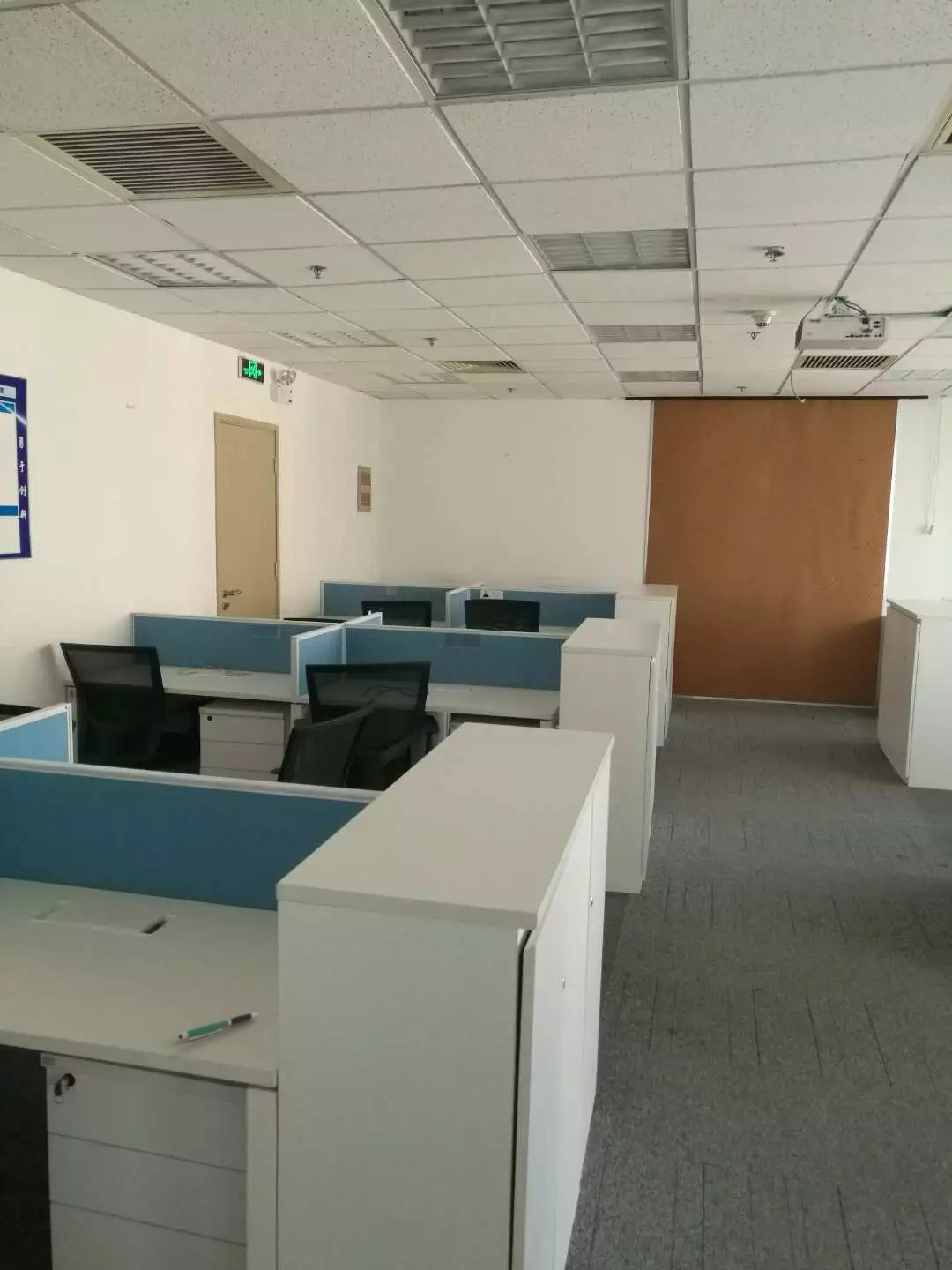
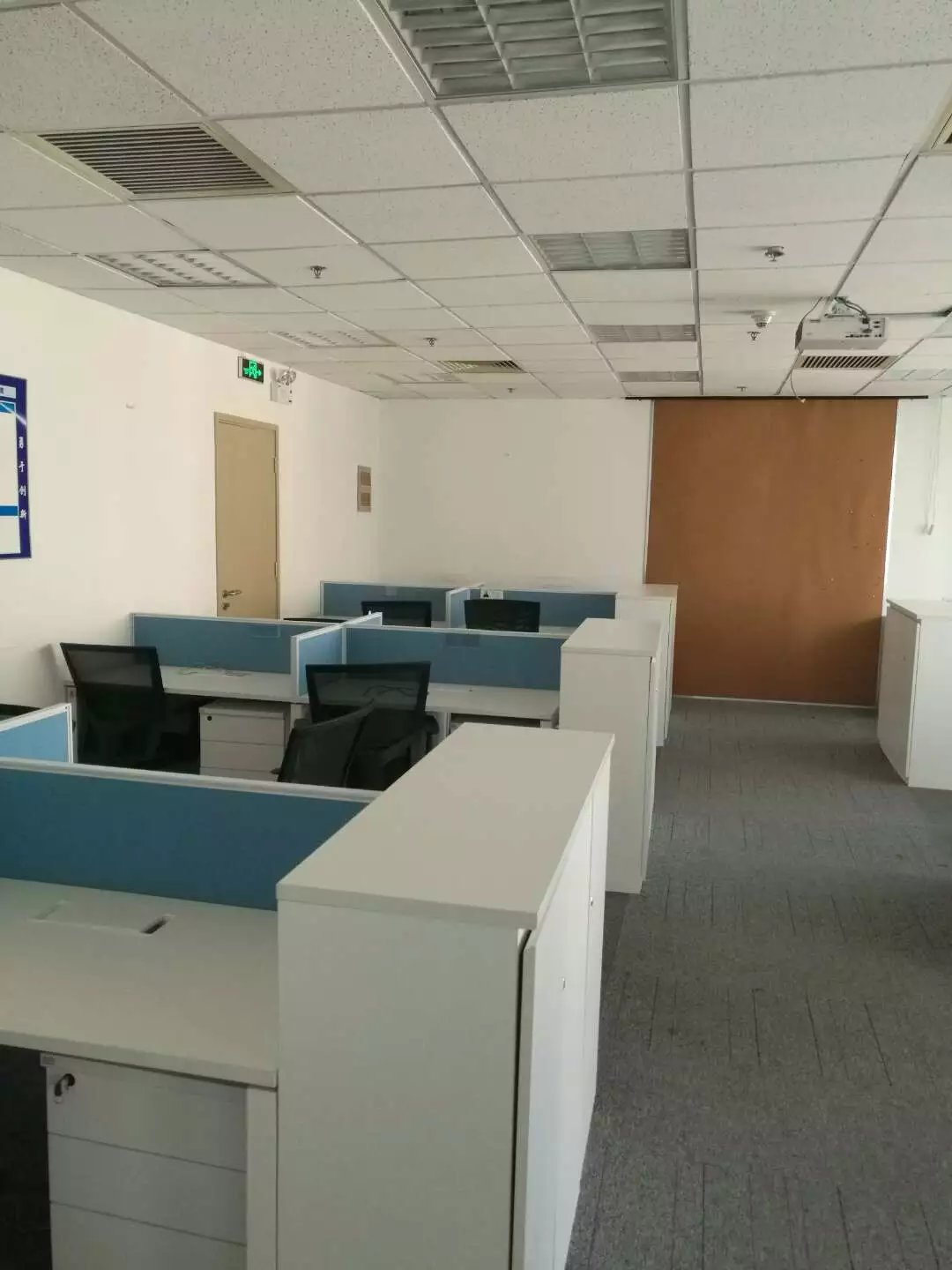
- pen (219, 1025)
